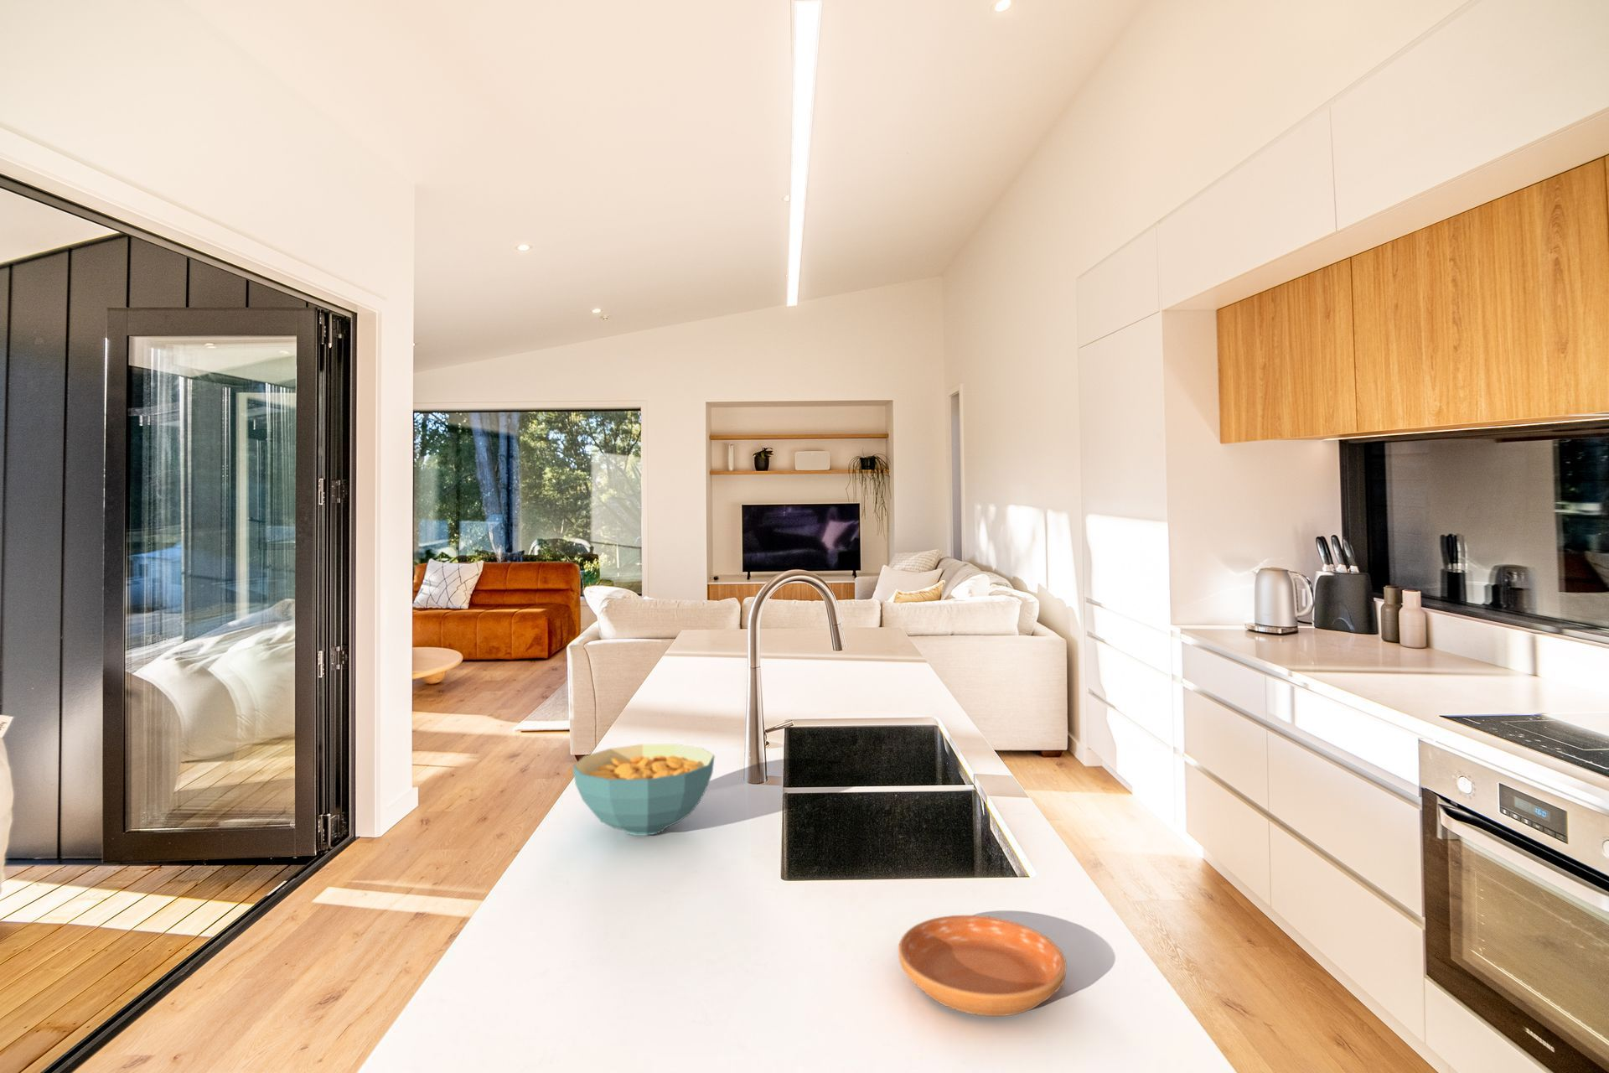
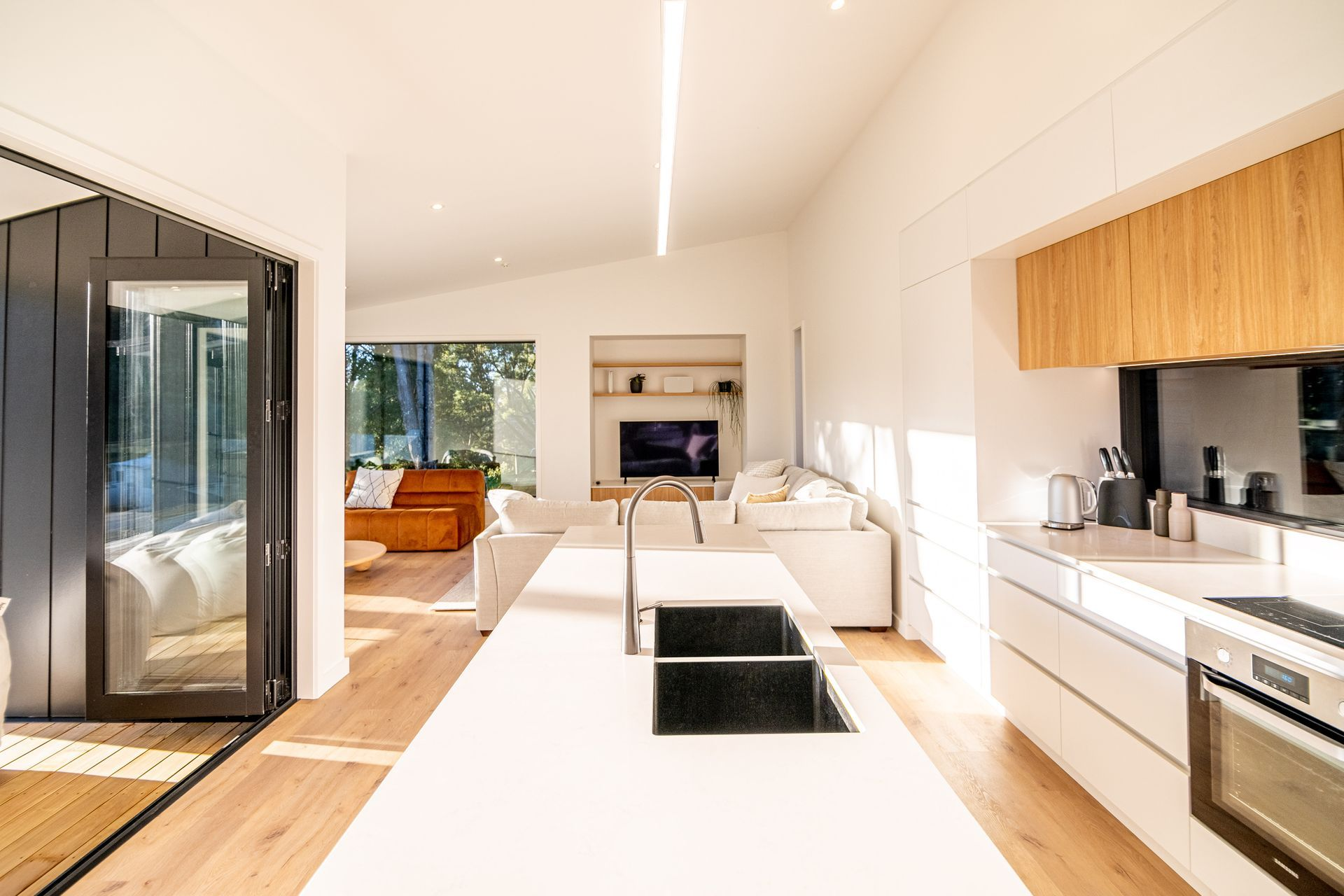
- cereal bowl (645, 794)
- saucer (980, 965)
